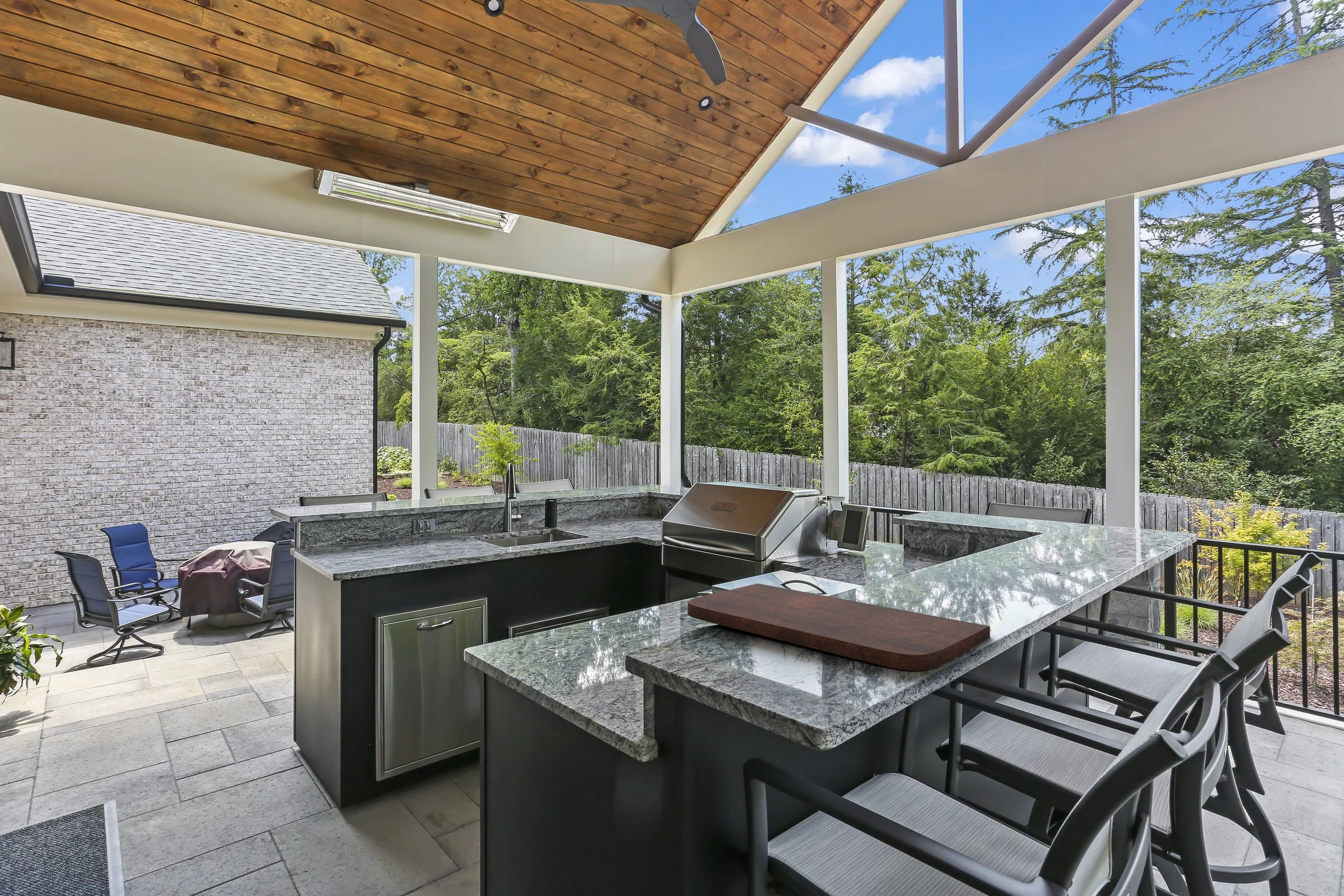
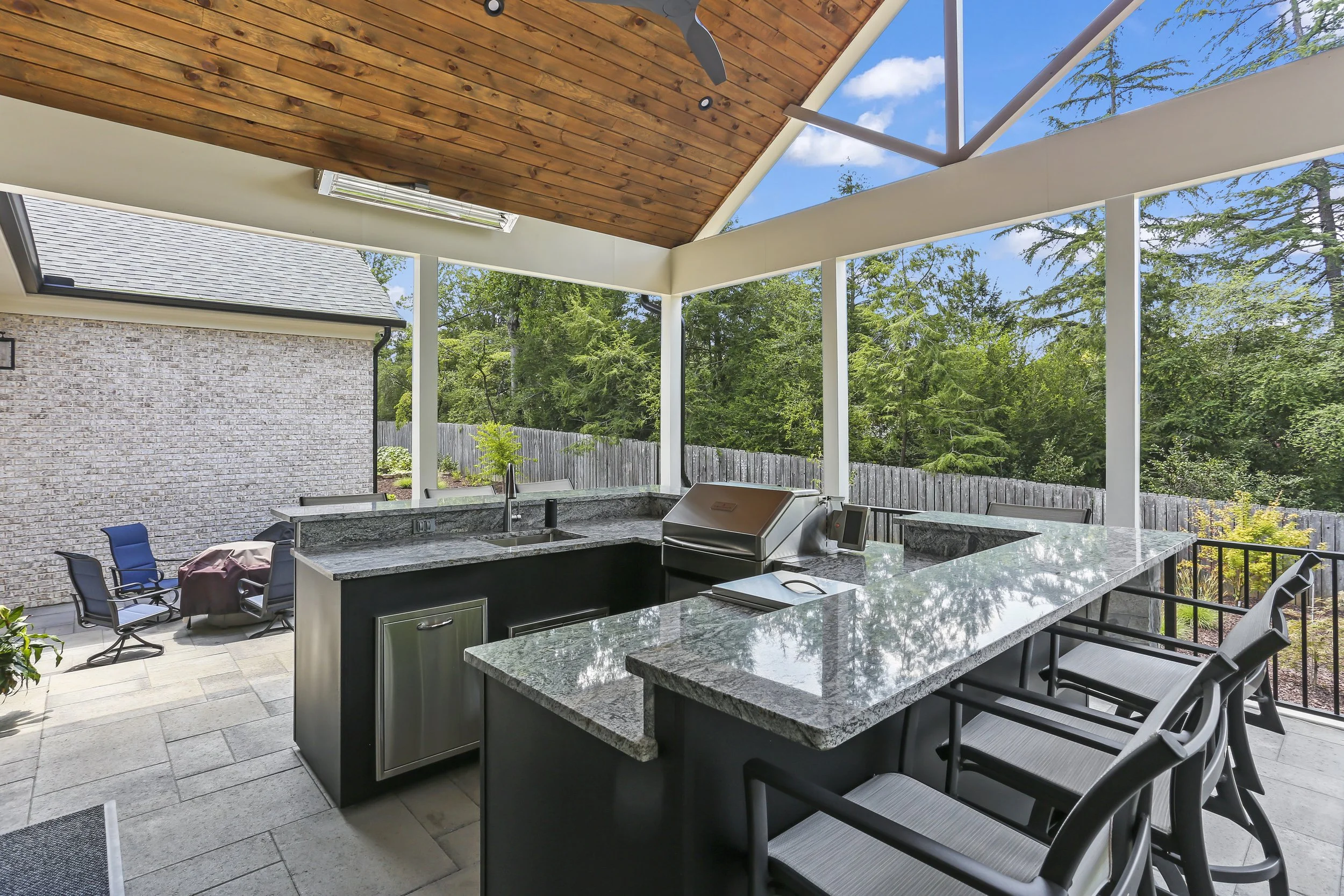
- cutting board (822, 619)
